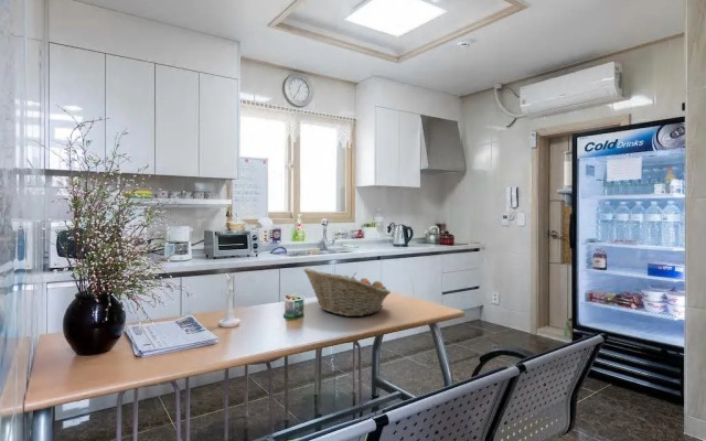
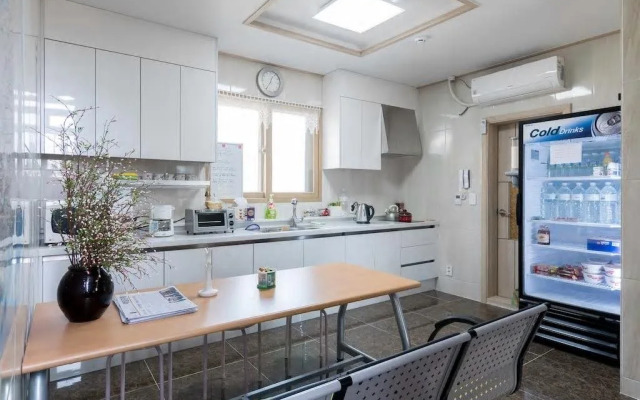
- fruit basket (345, 288)
